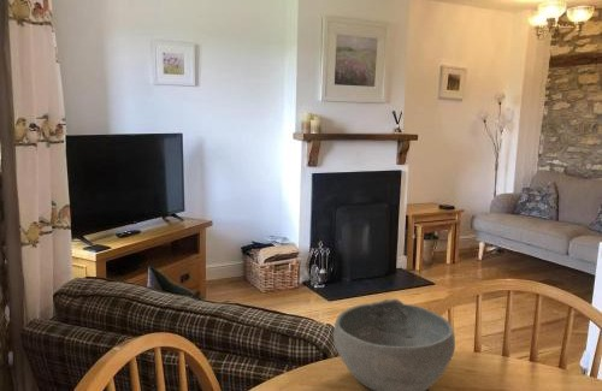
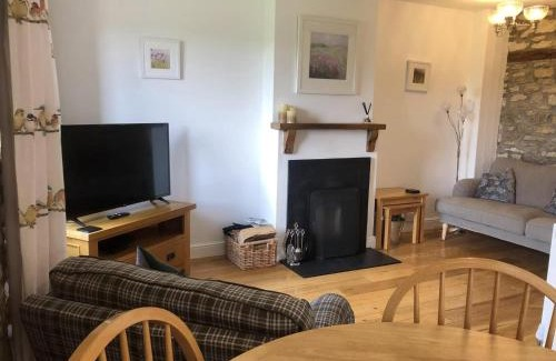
- bowl (391, 346)
